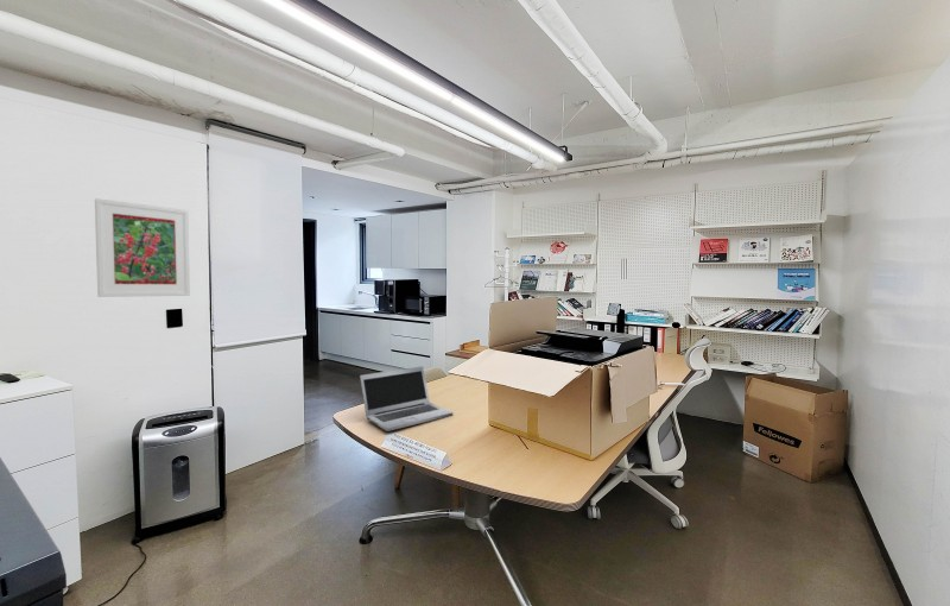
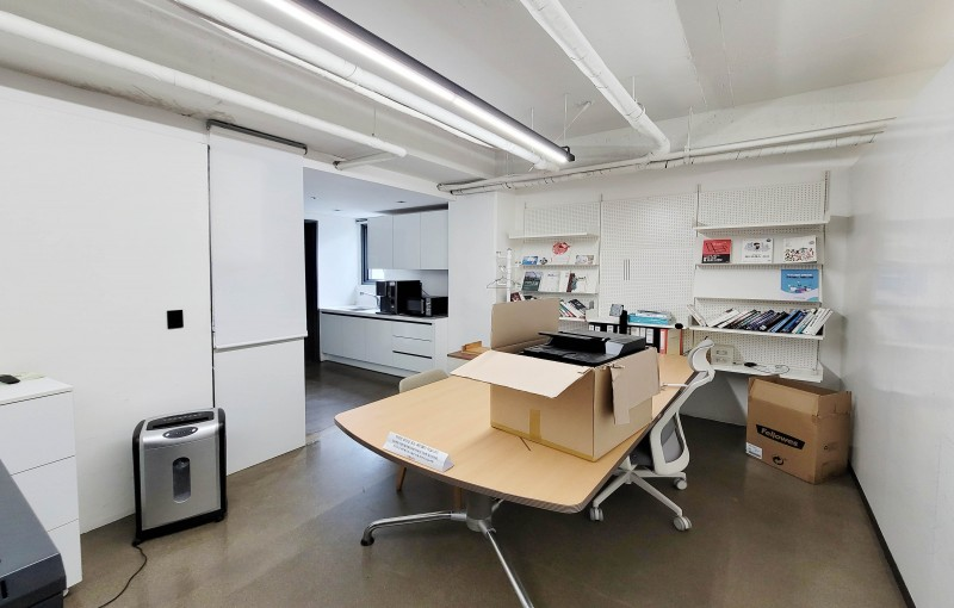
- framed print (145, 251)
- laptop (406, 394)
